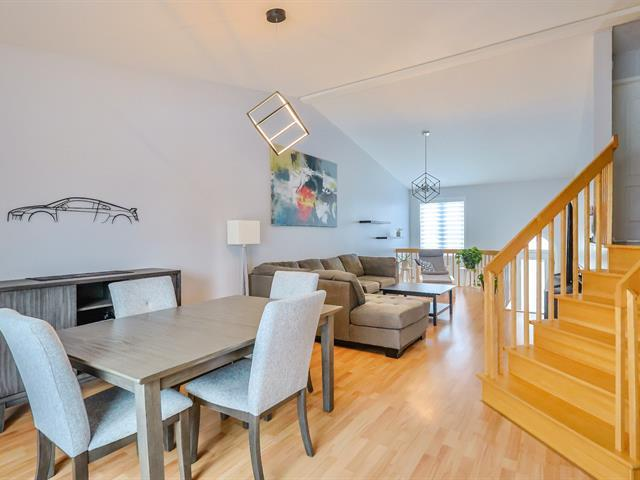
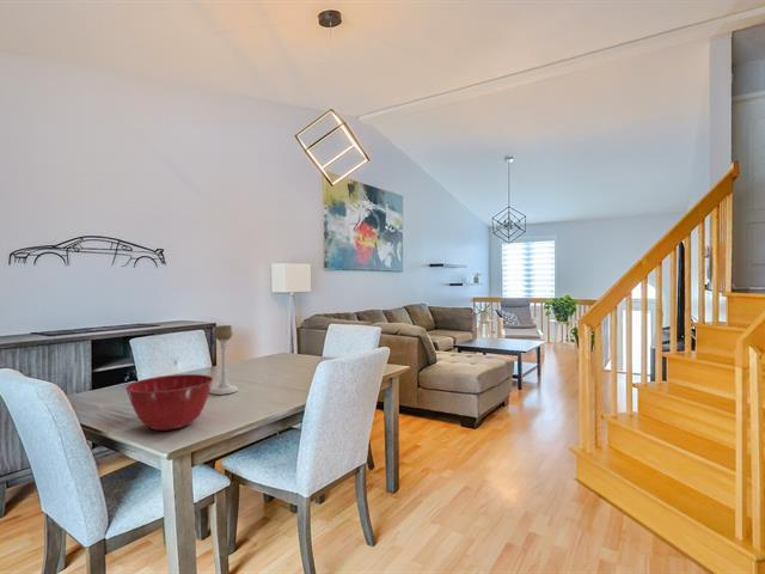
+ mixing bowl (171, 402)
+ candle holder (224, 358)
